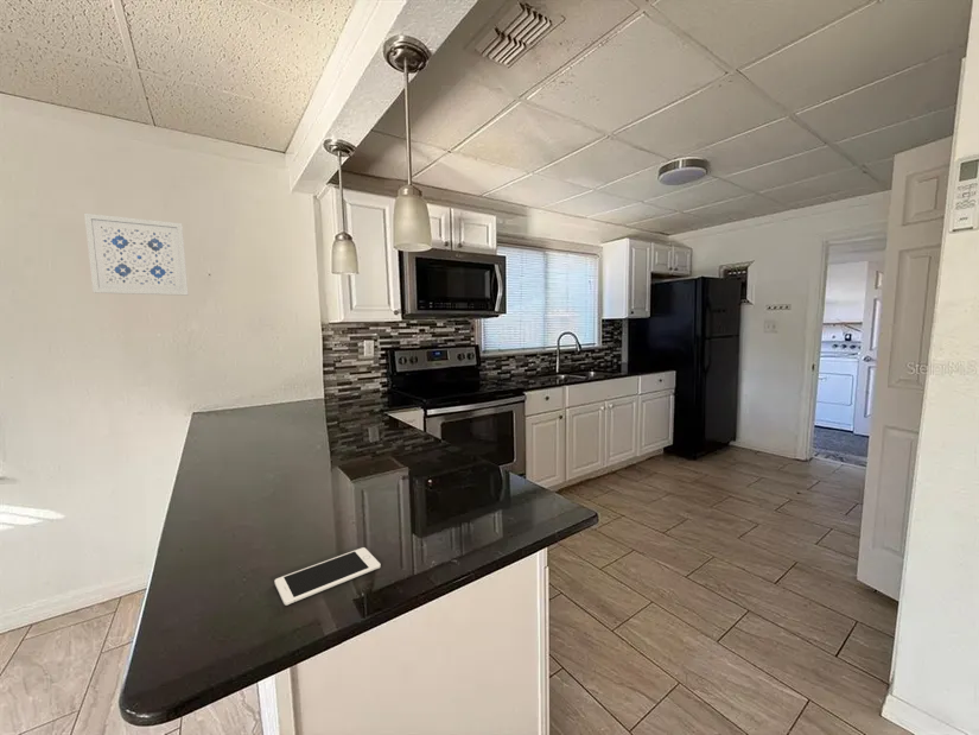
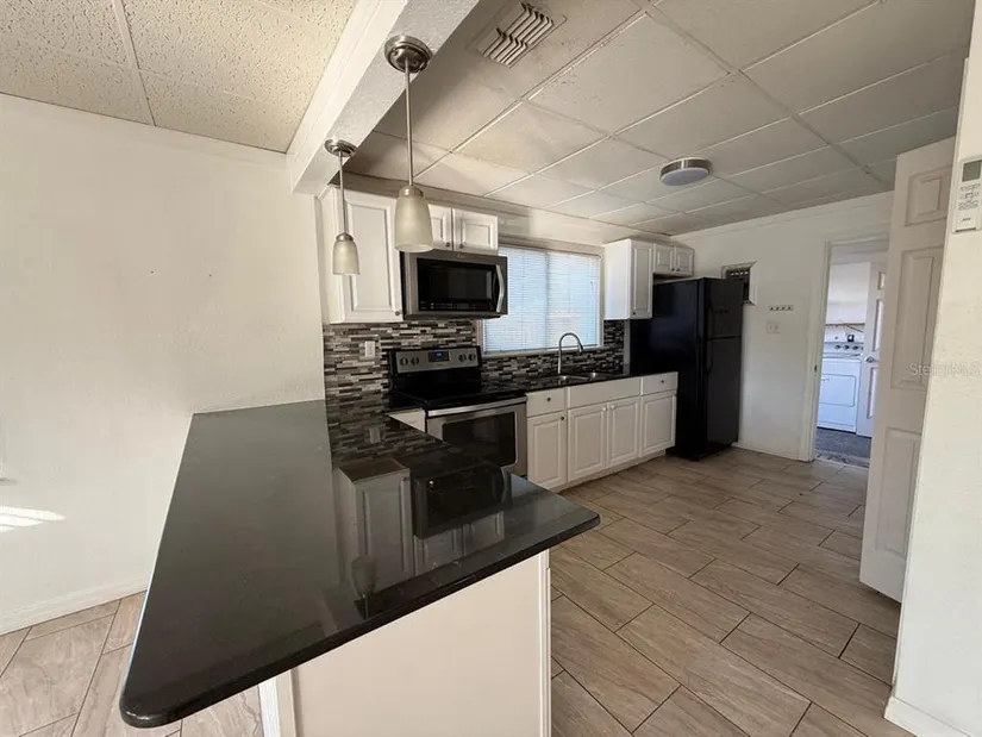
- cell phone (329, 572)
- wall art (139, 256)
